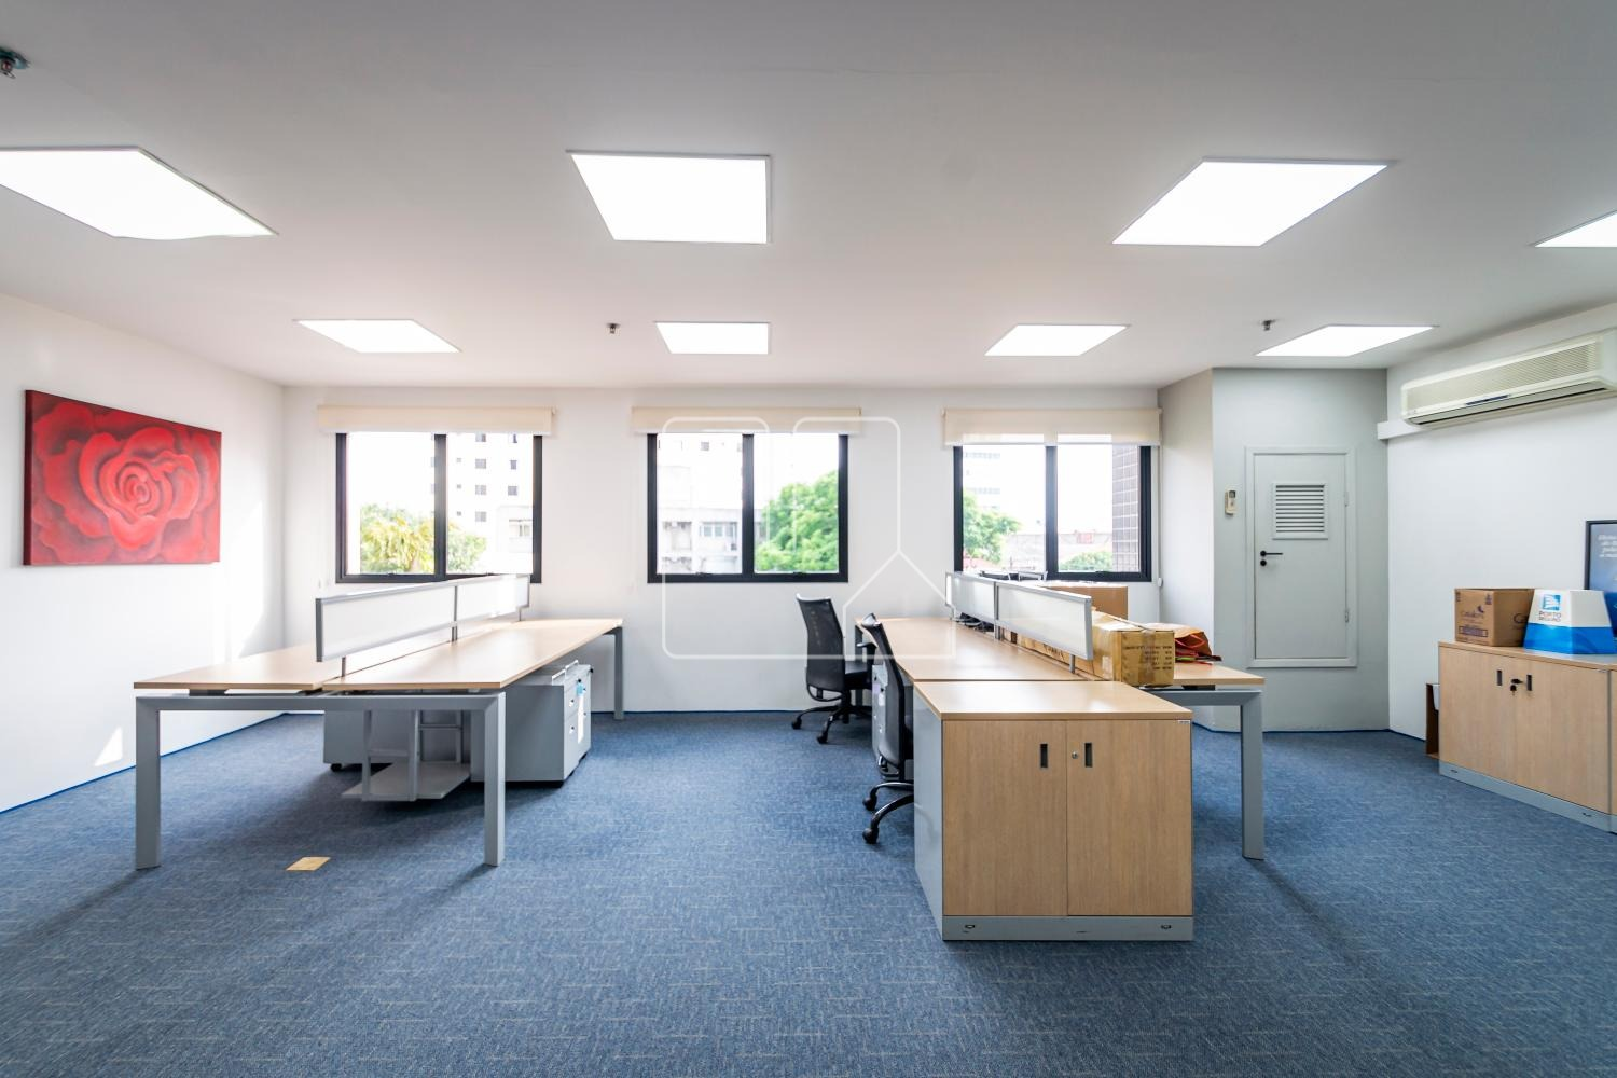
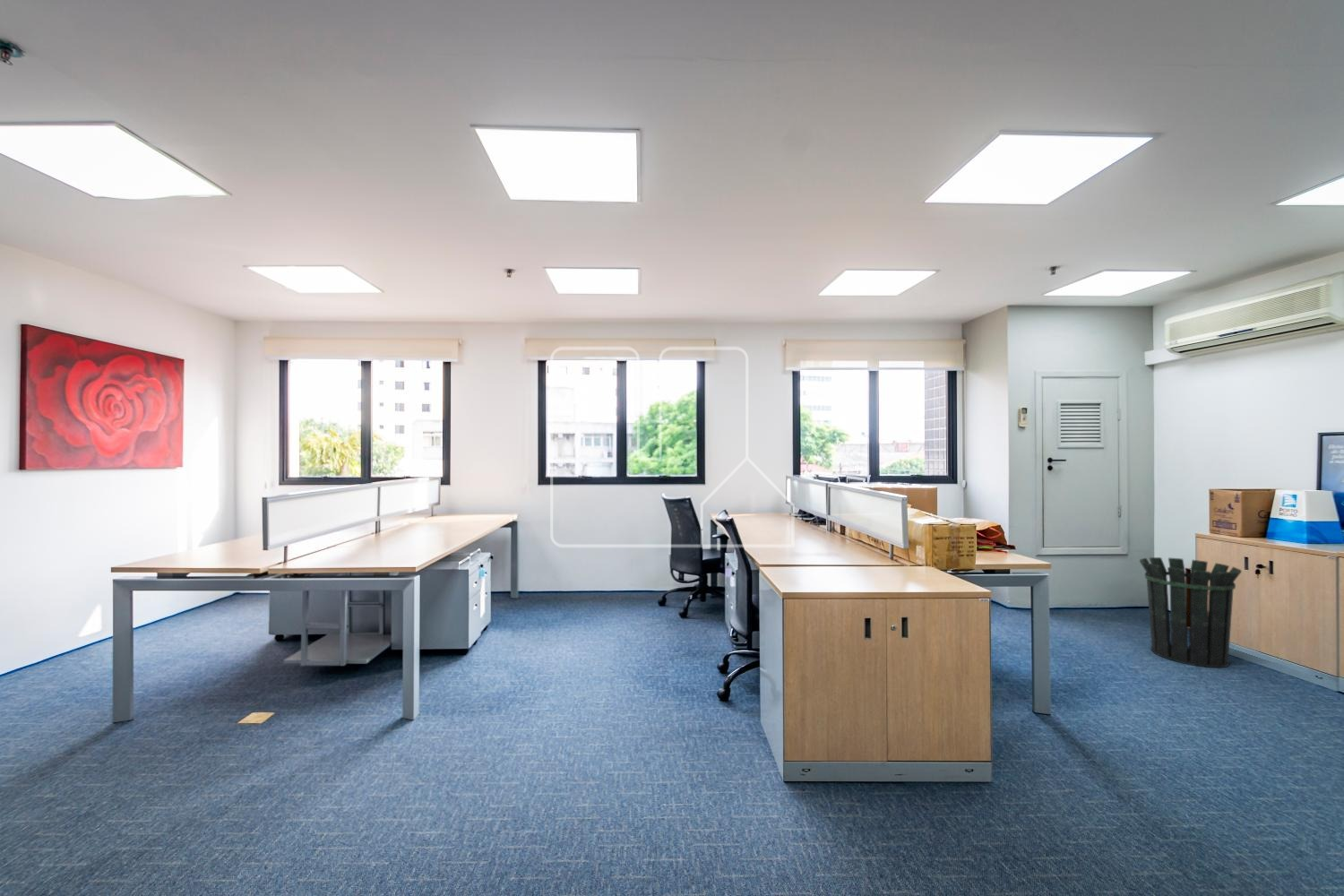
+ waste bin (1190, 610)
